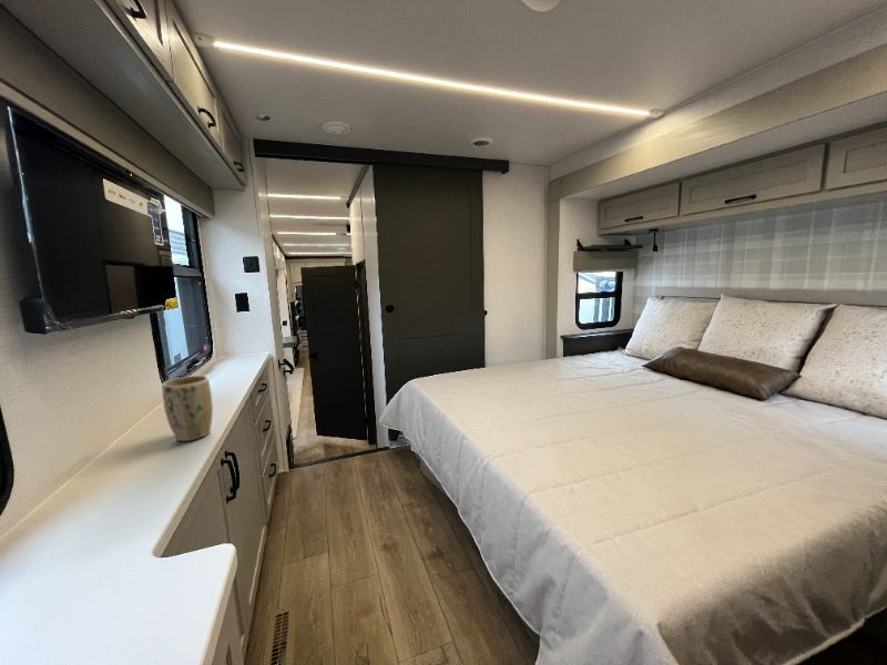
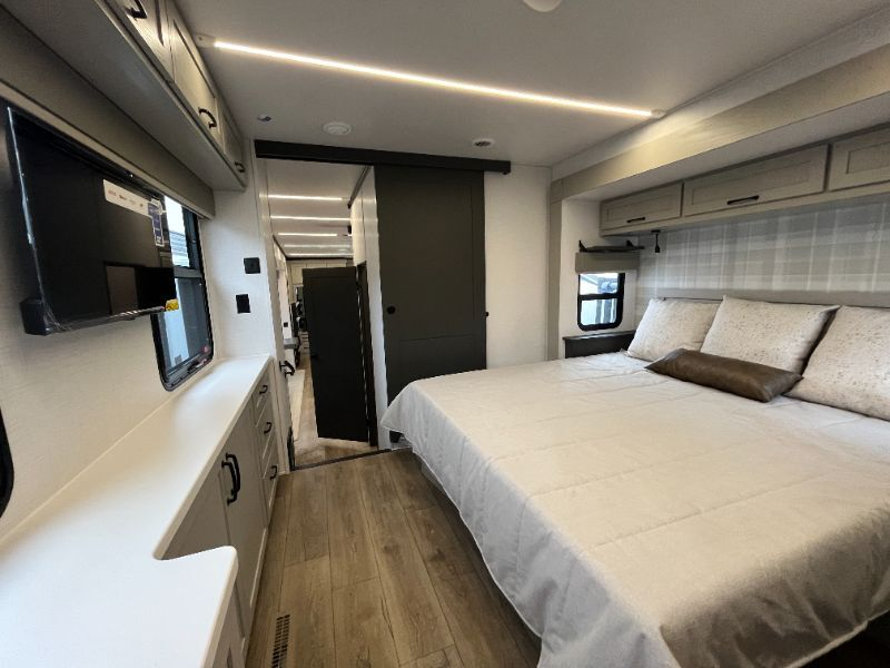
- plant pot (190, 408)
